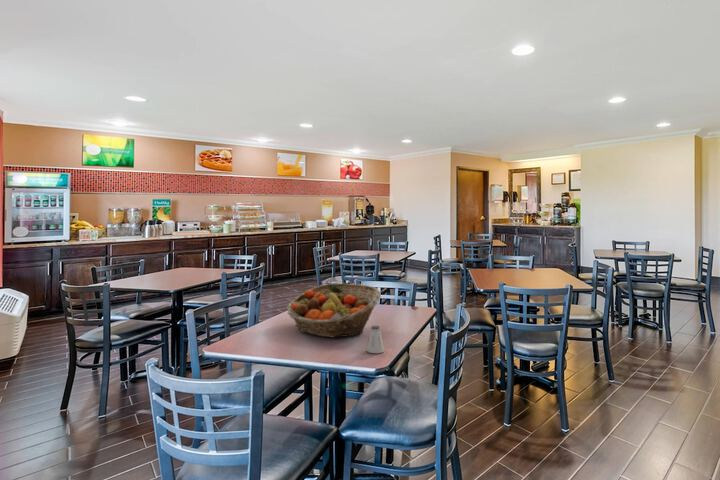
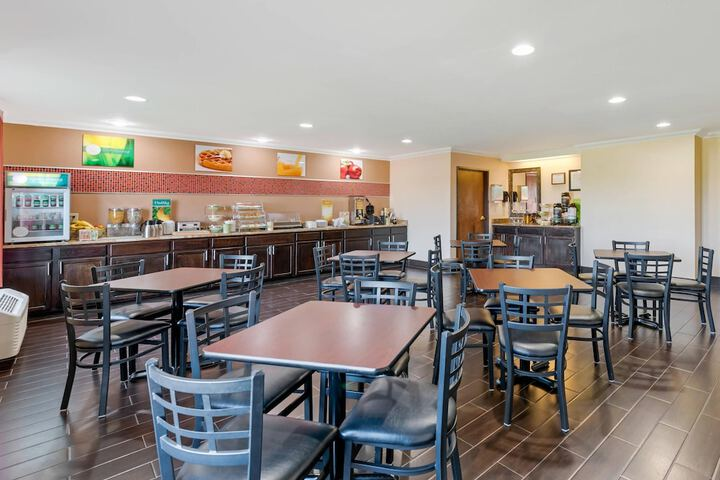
- fruit basket (333, 308)
- saltshaker (375, 338)
